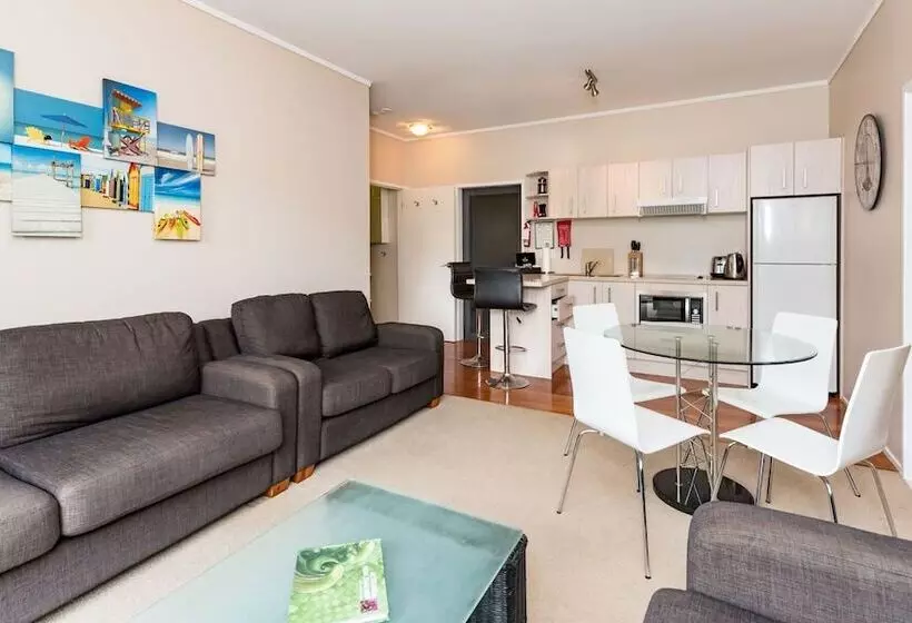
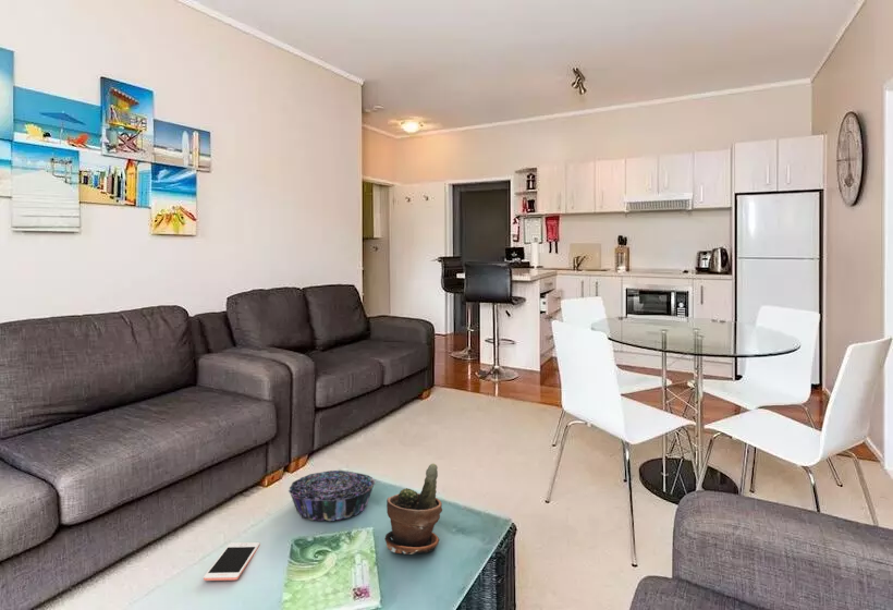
+ cell phone (233, 560)
+ potted plant (413, 505)
+ decorative bowl (332, 496)
